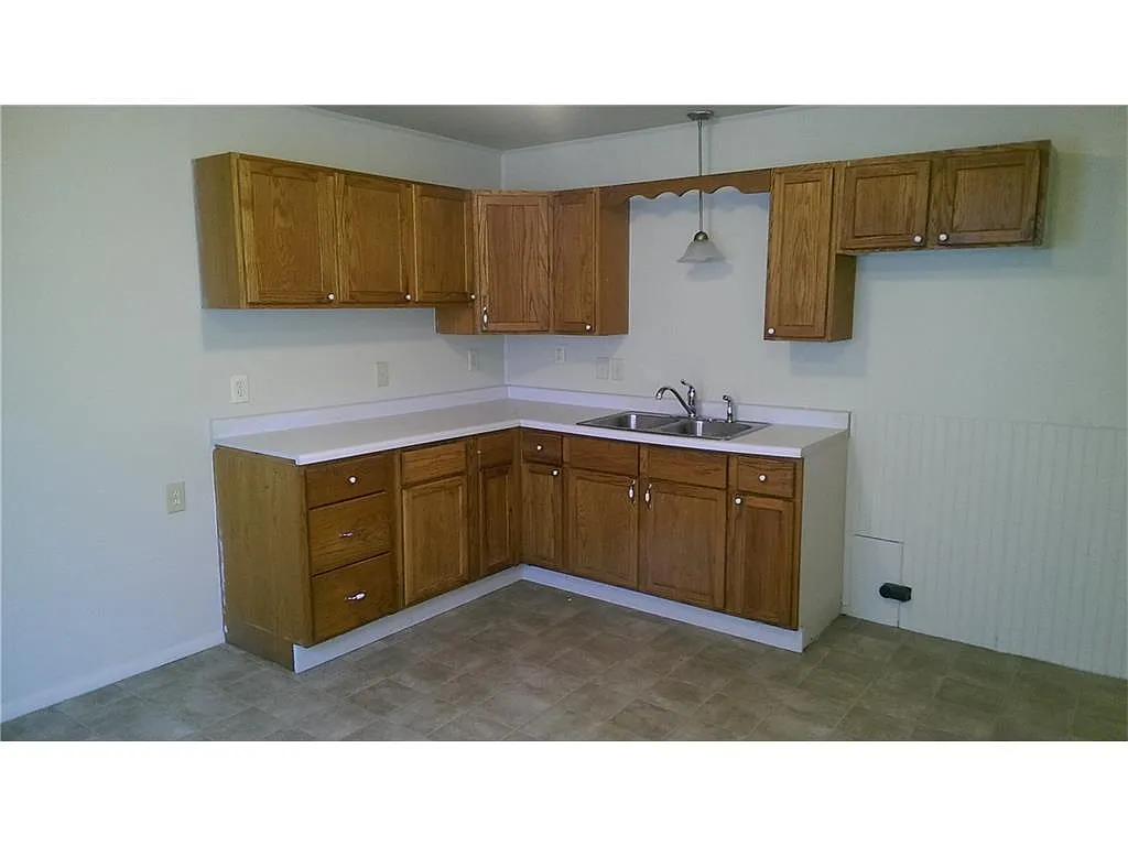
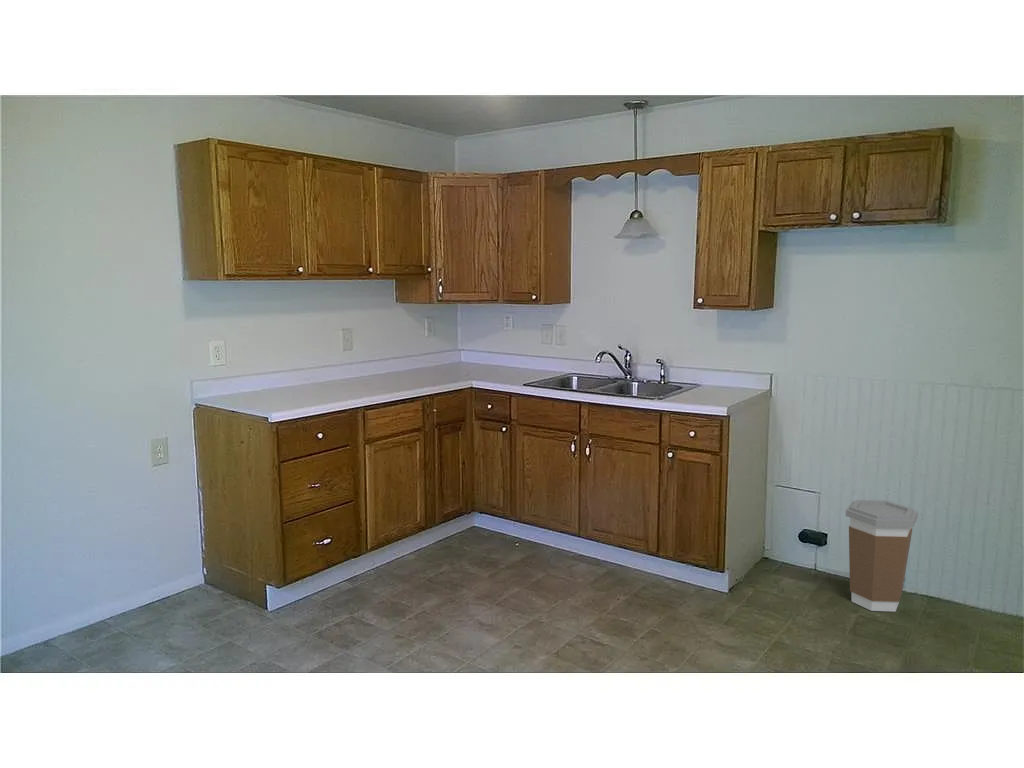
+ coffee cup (878, 555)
